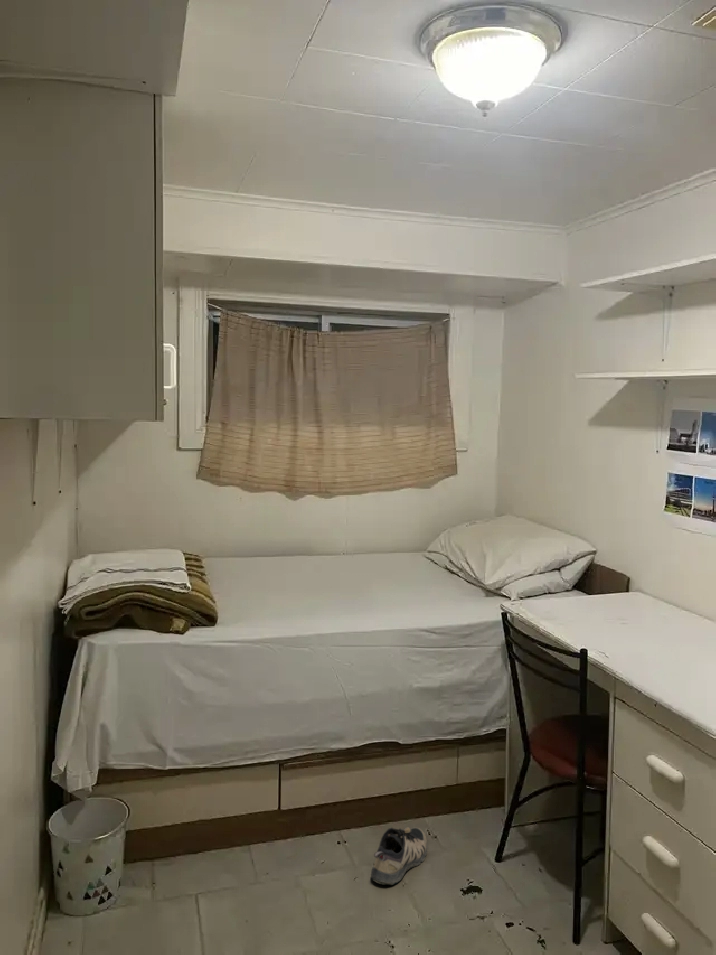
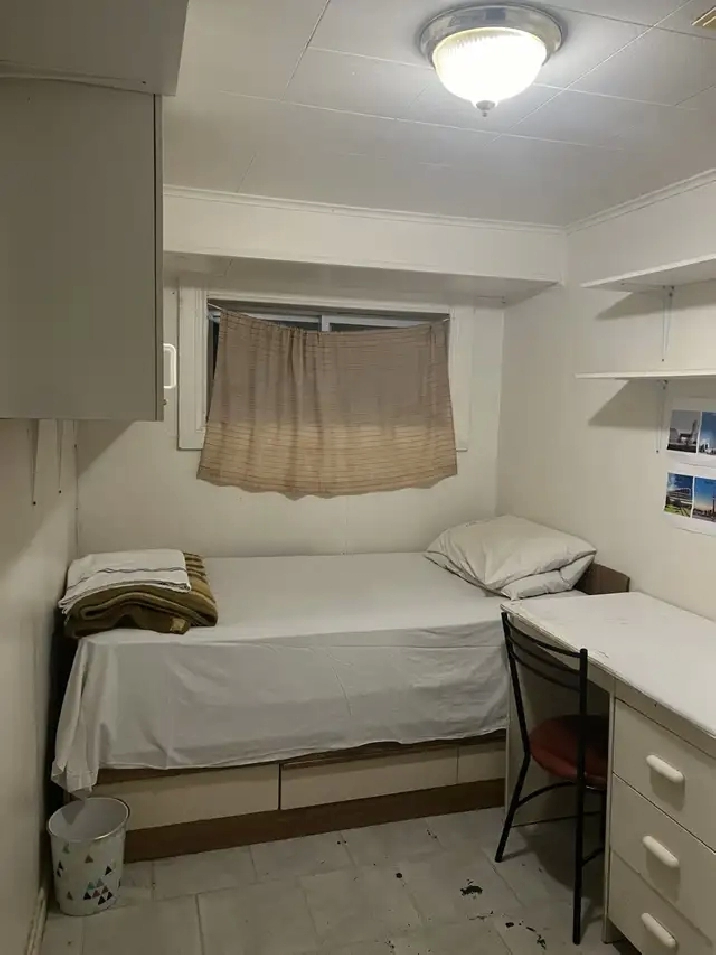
- shoe (402, 846)
